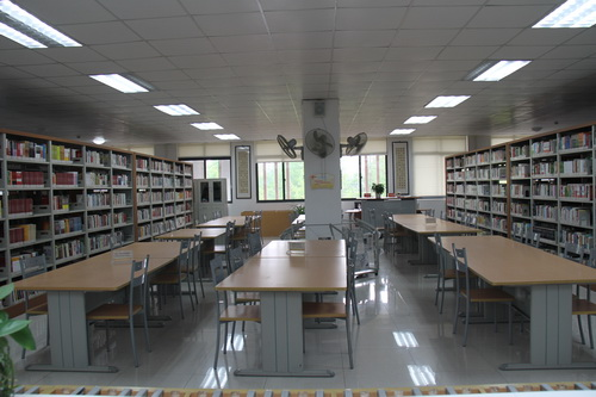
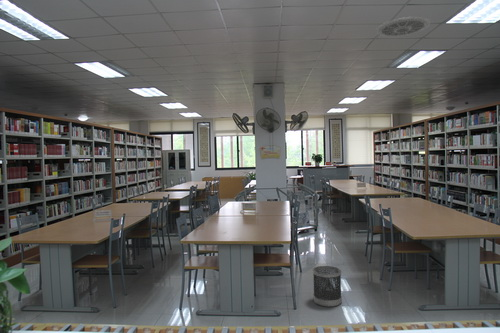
+ ceiling vent (402, 28)
+ wastebasket (327, 285)
